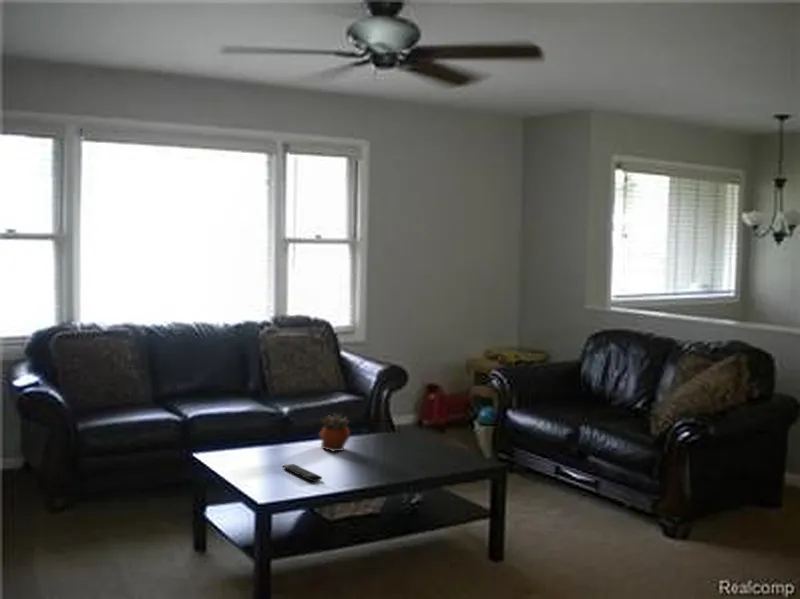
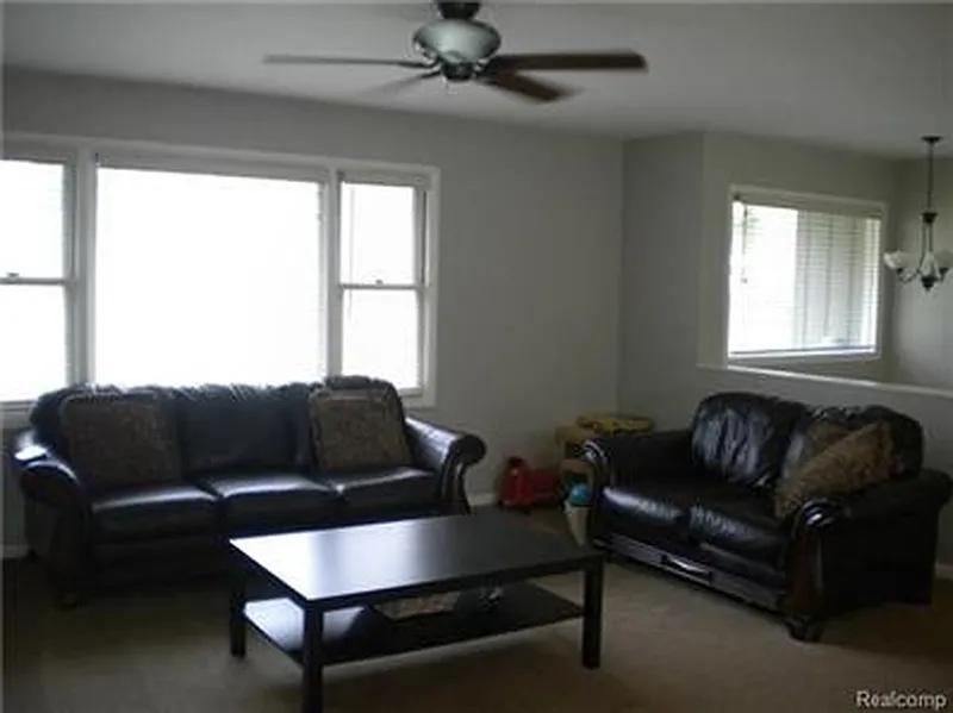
- succulent planter (332, 430)
- remote control (301, 472)
